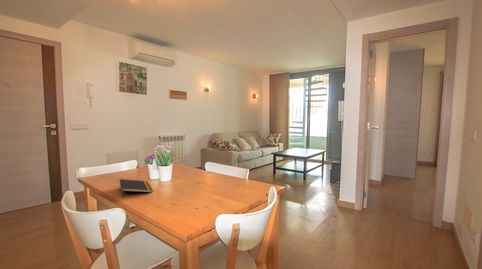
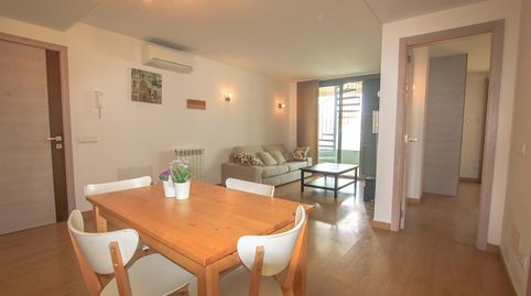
- notepad (135, 185)
